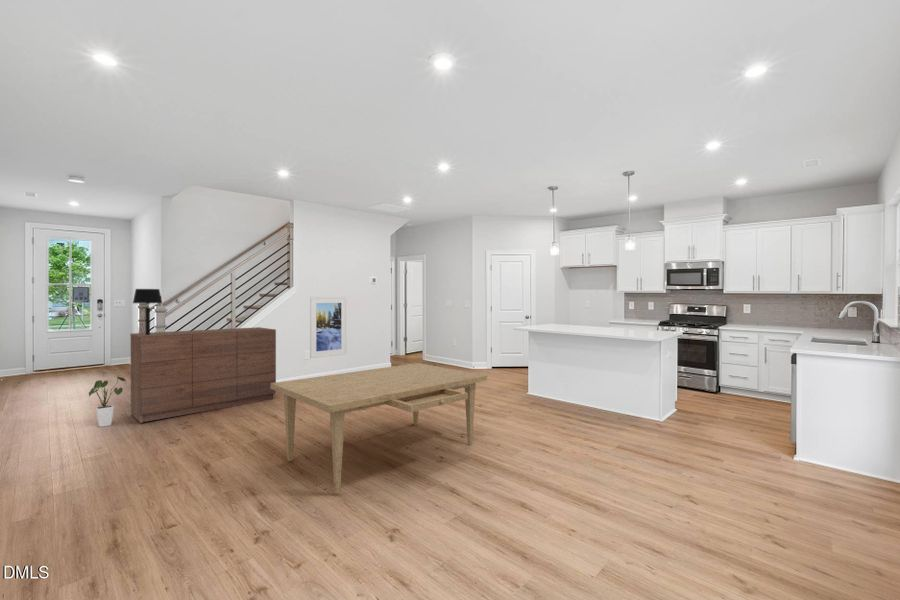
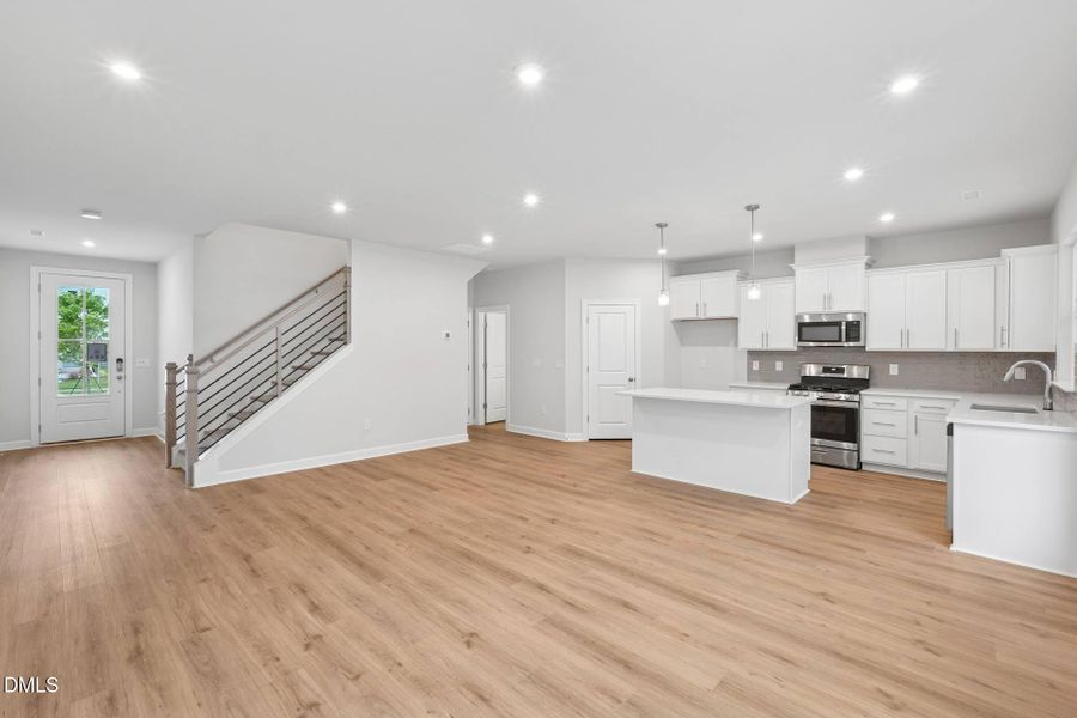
- table lamp (147, 311)
- house plant (108, 399)
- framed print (328, 326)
- dresser (207, 368)
- dining table (384, 404)
